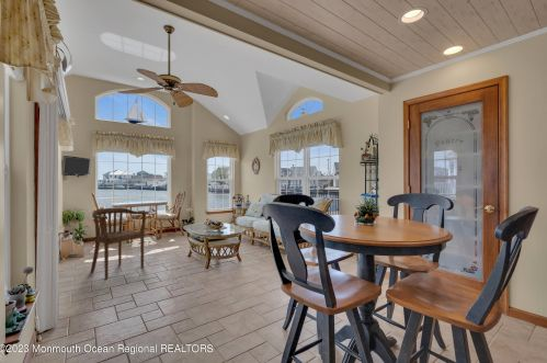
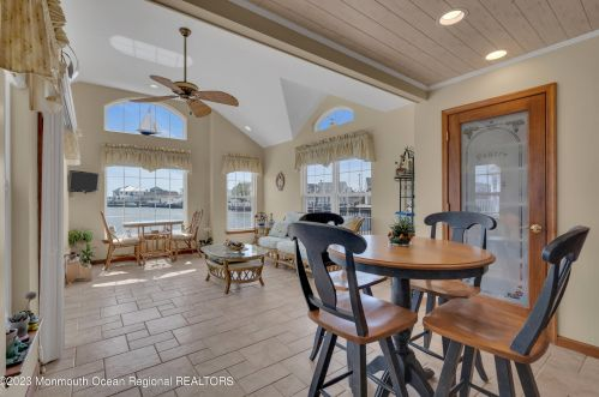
- armchair (116, 239)
